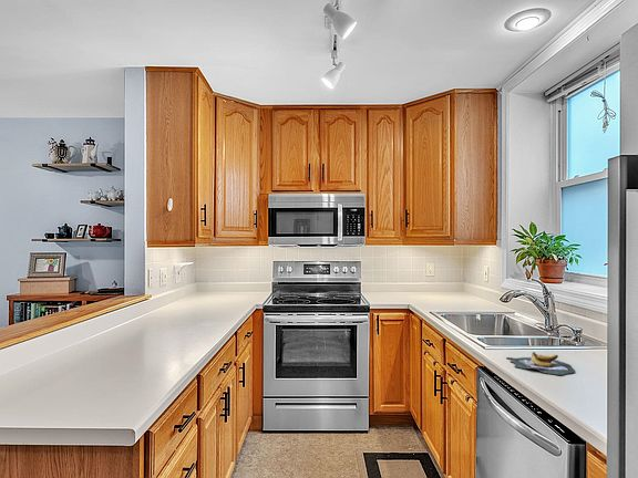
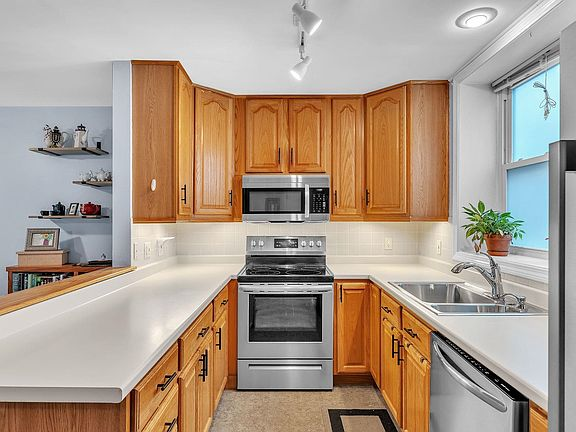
- banana bunch (541, 358)
